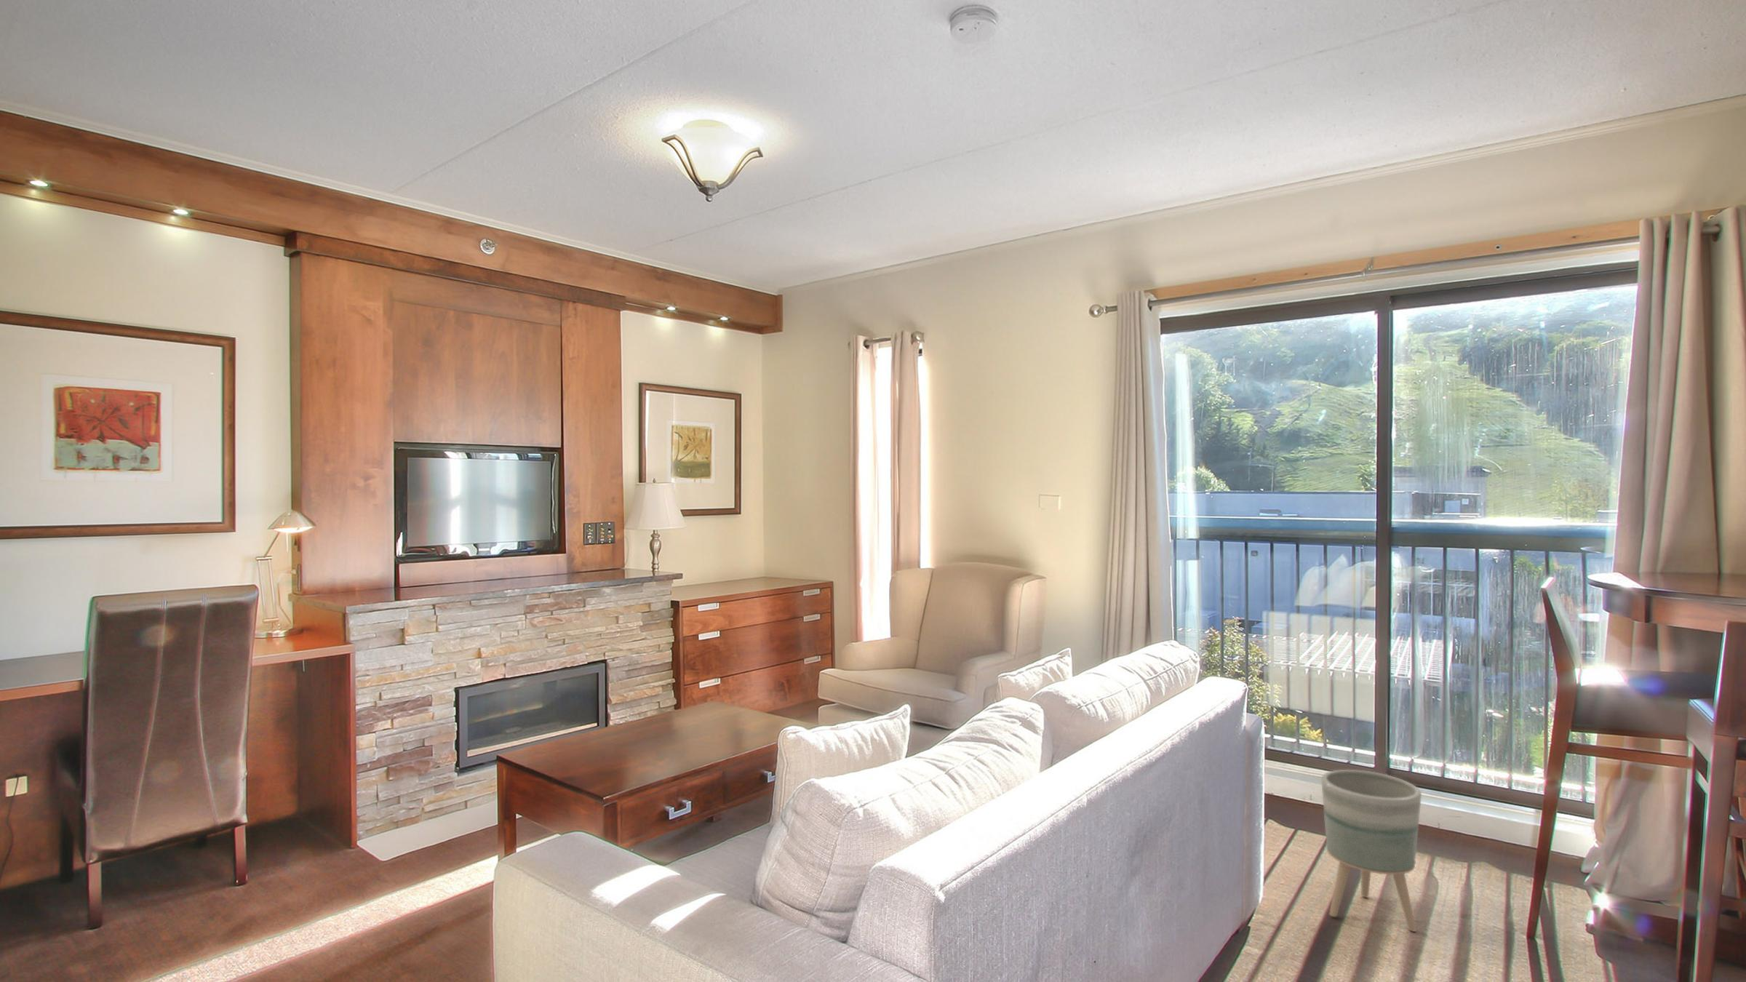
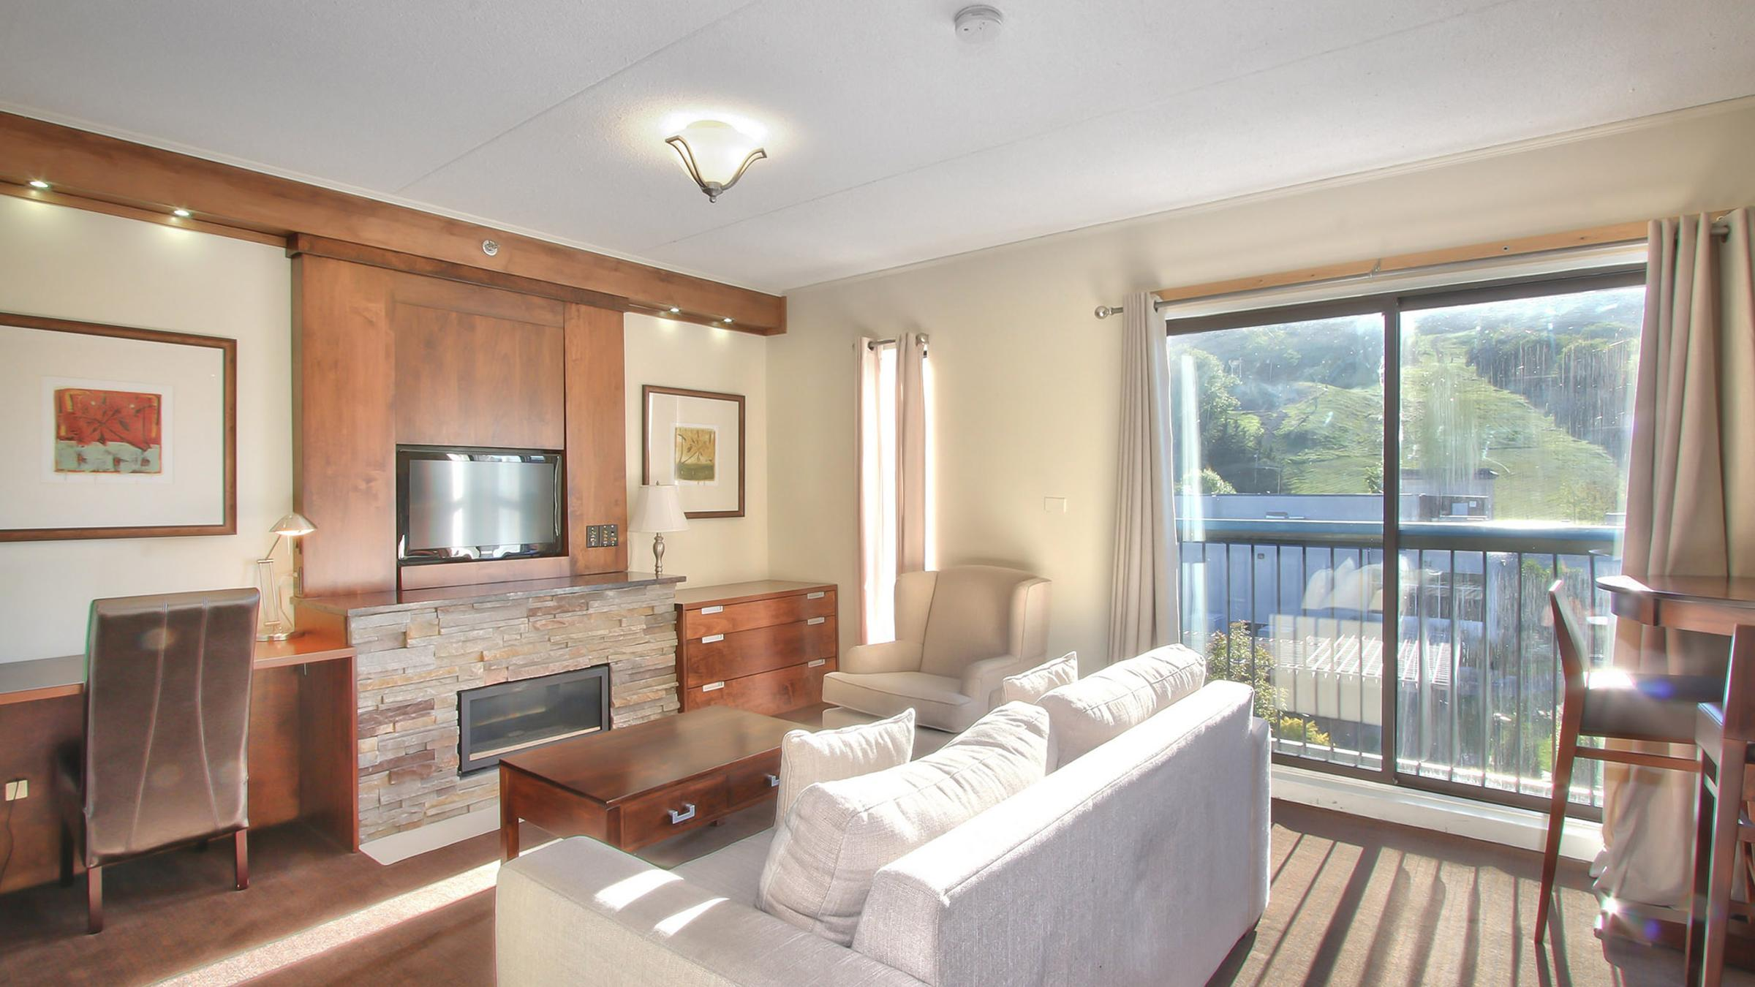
- planter (1369, 849)
